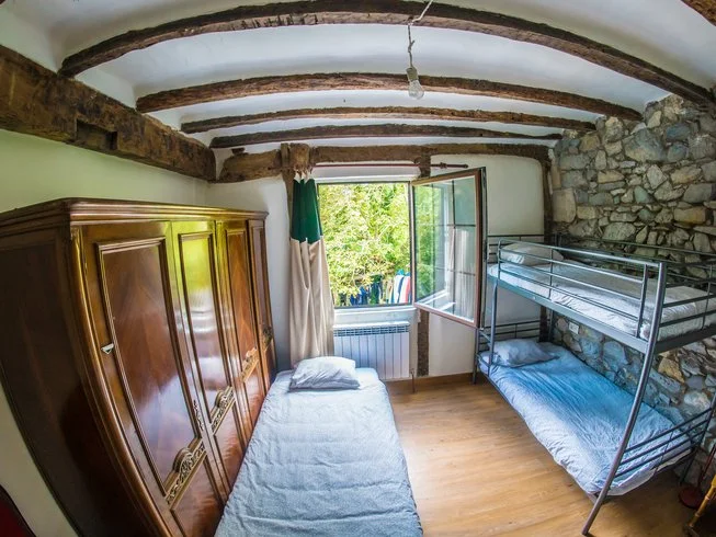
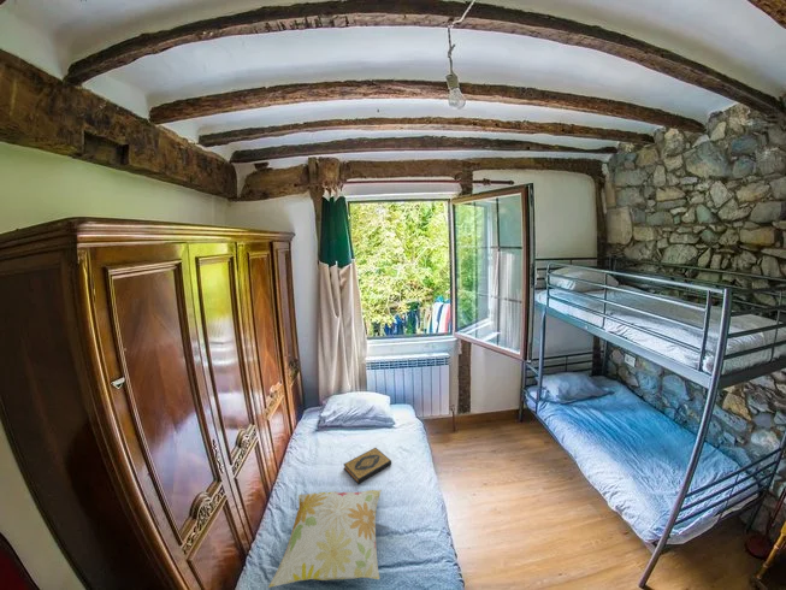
+ decorative pillow (333, 530)
+ hardback book (367, 464)
